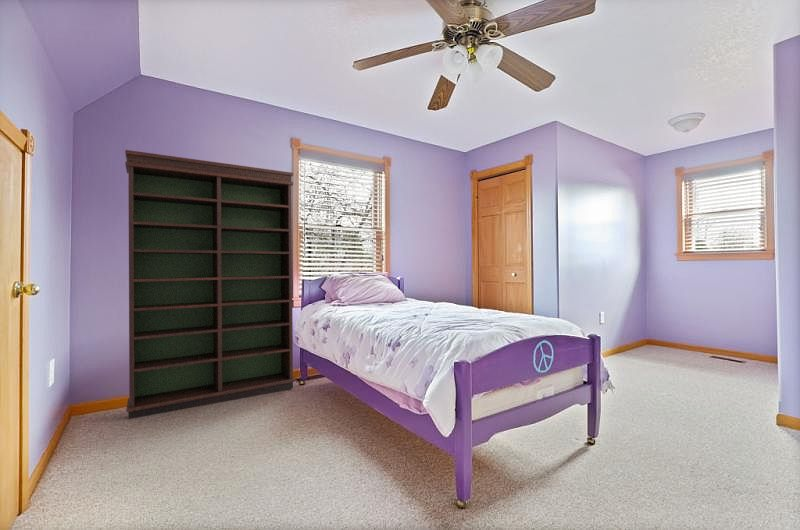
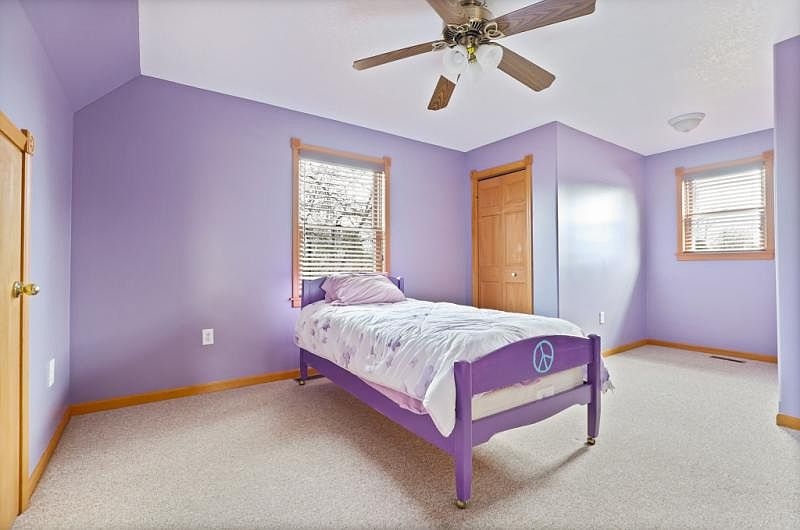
- bookshelf (217, 281)
